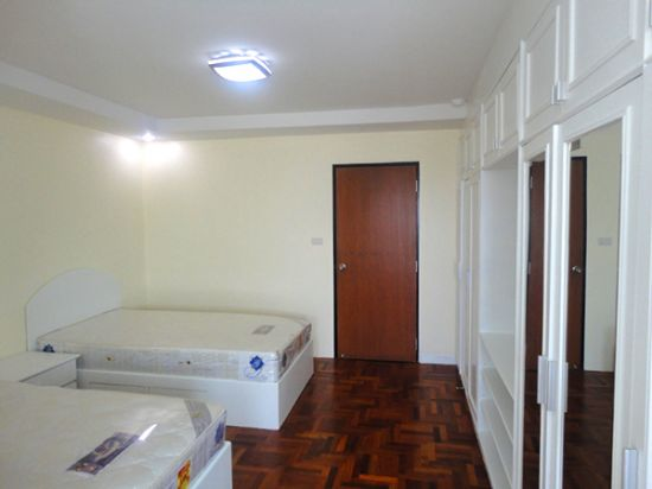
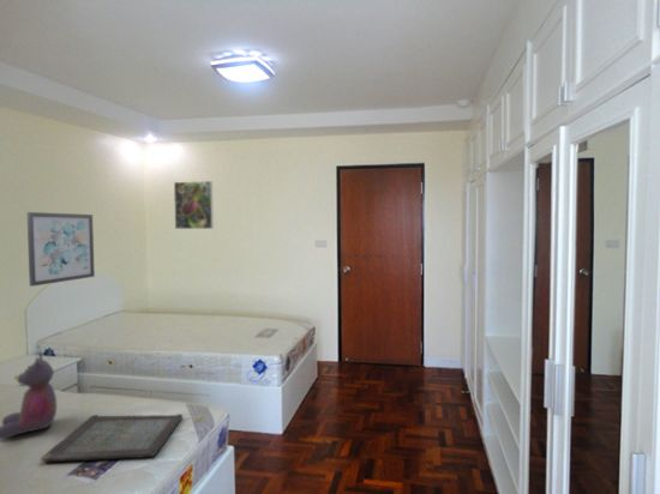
+ wall art (64, 247)
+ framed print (193, 205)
+ stuffed bear (26, 392)
+ serving tray (119, 435)
